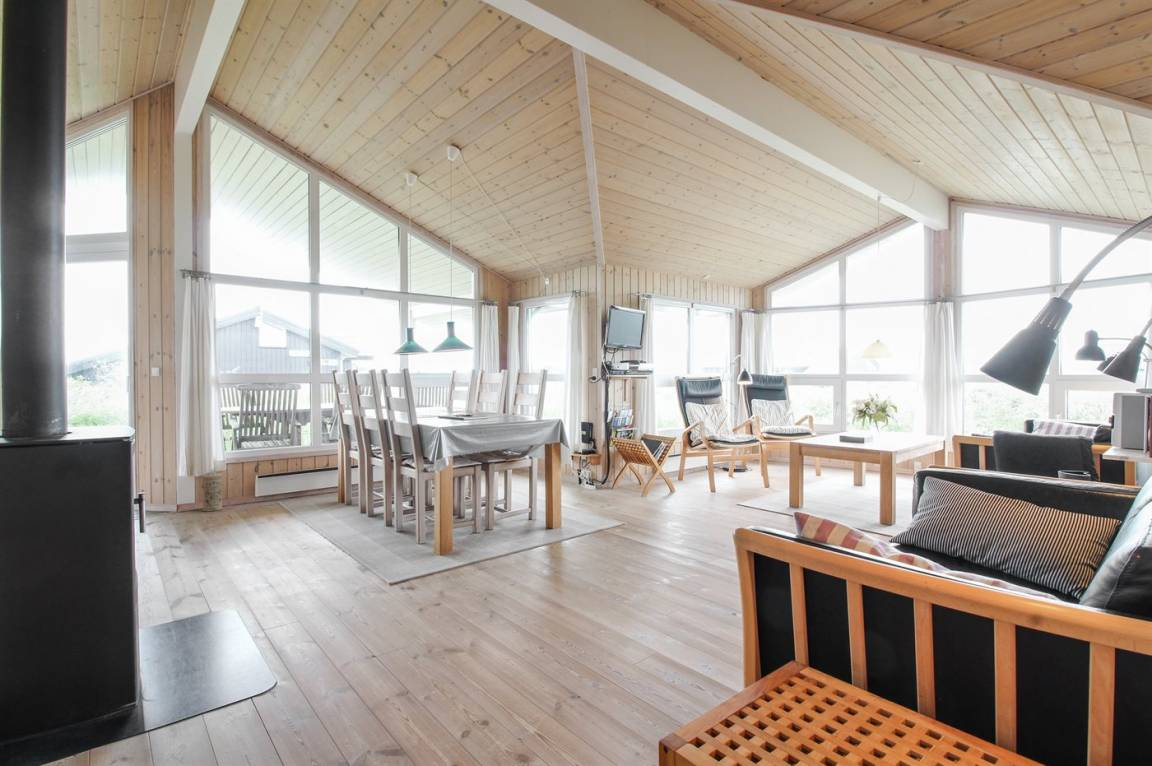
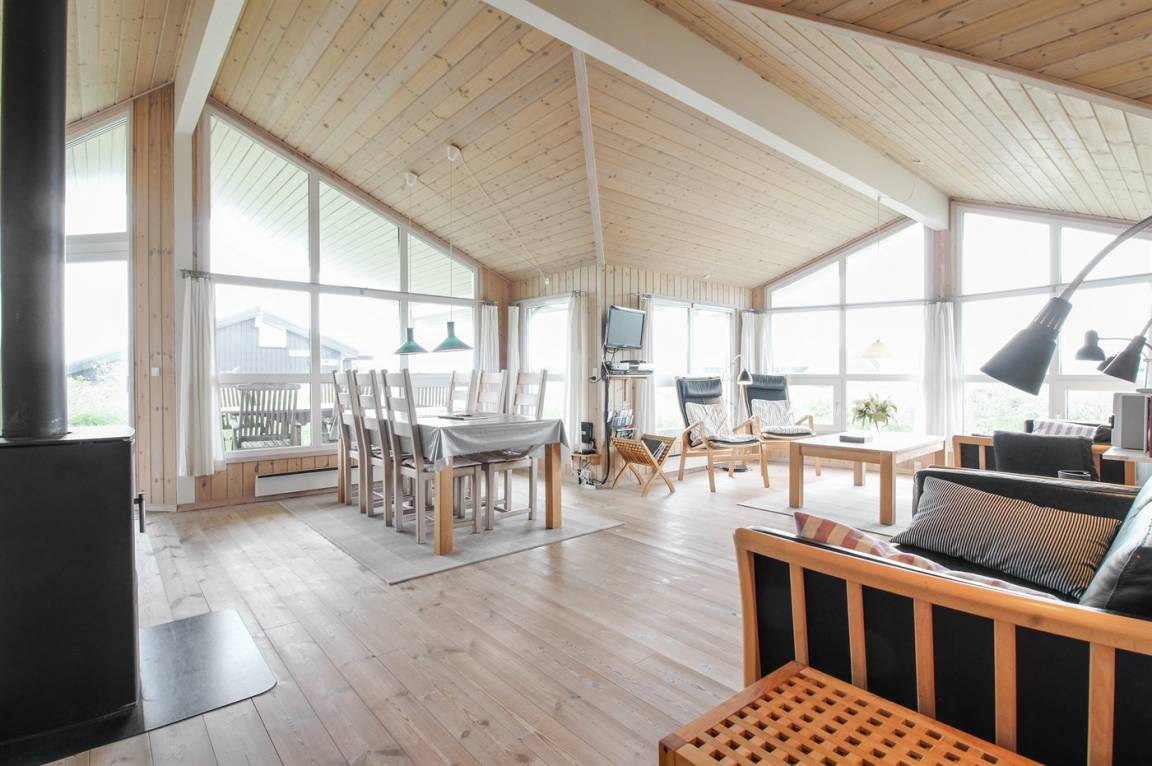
- water filter (212, 488)
